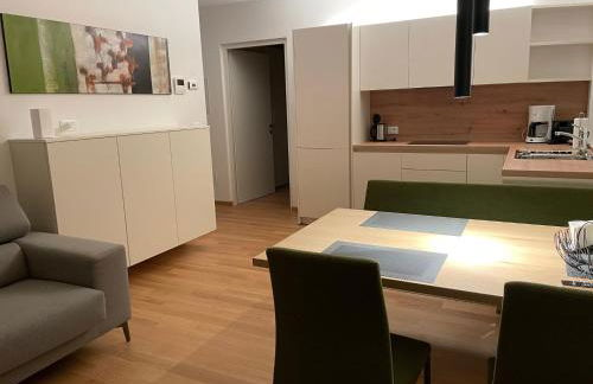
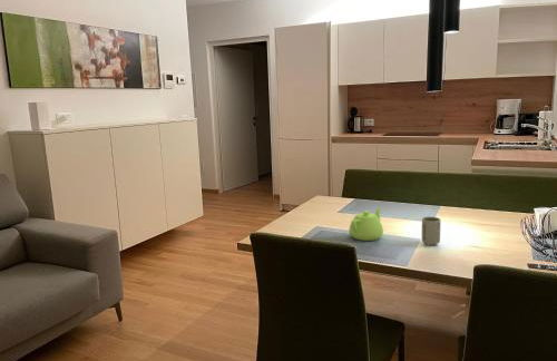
+ teapot (367, 223)
+ cup (430, 231)
